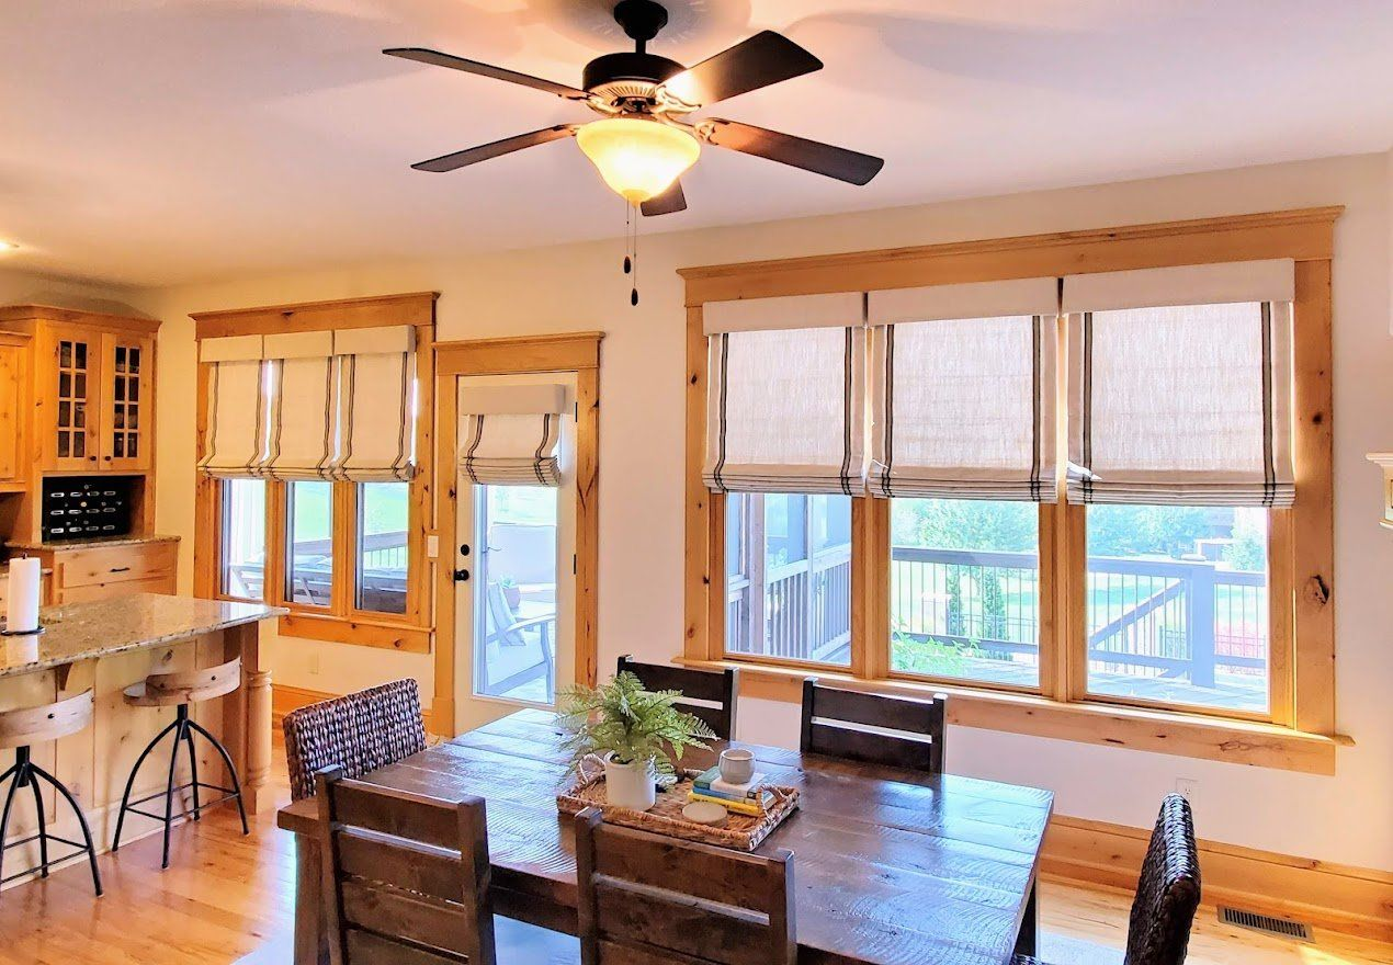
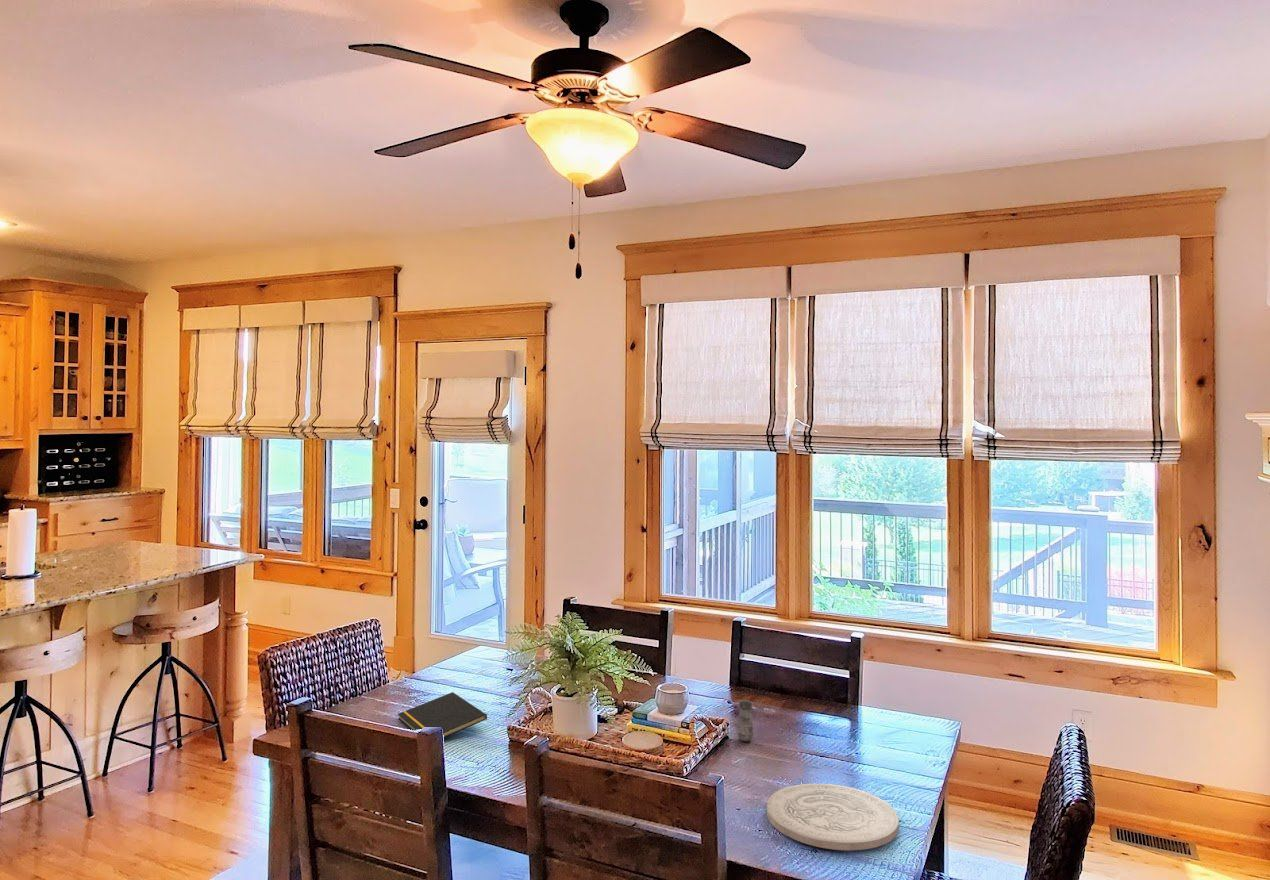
+ plate (831, 814)
+ notepad (441, 716)
+ salt shaker (745, 720)
